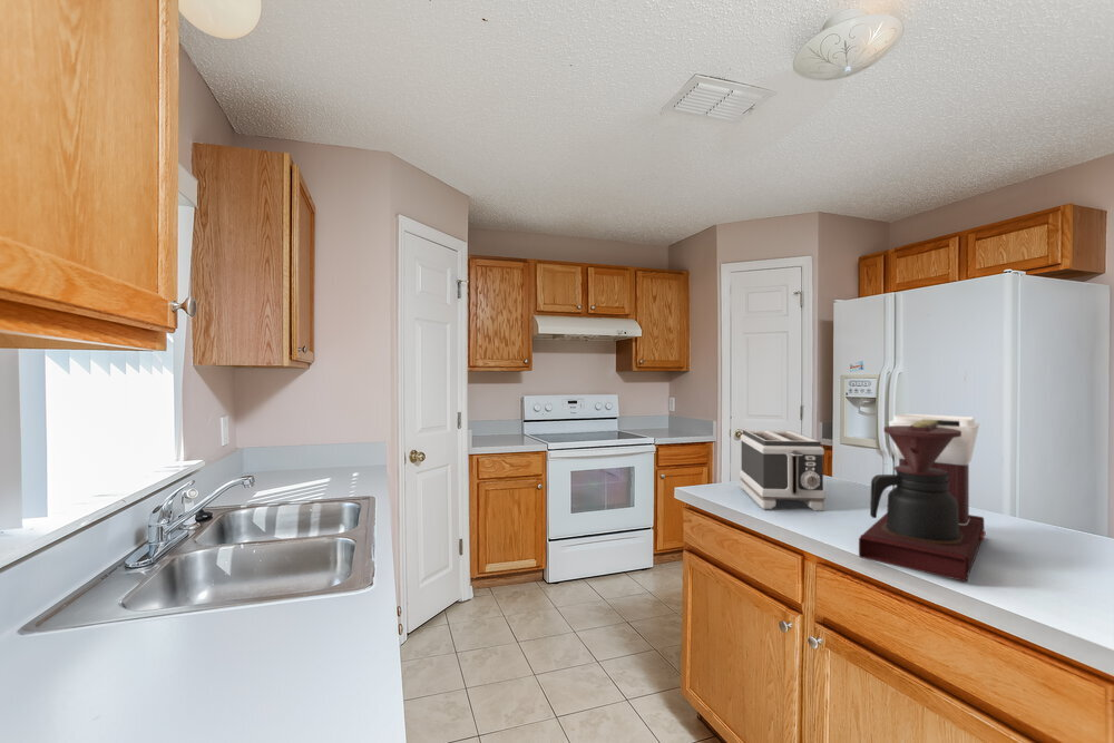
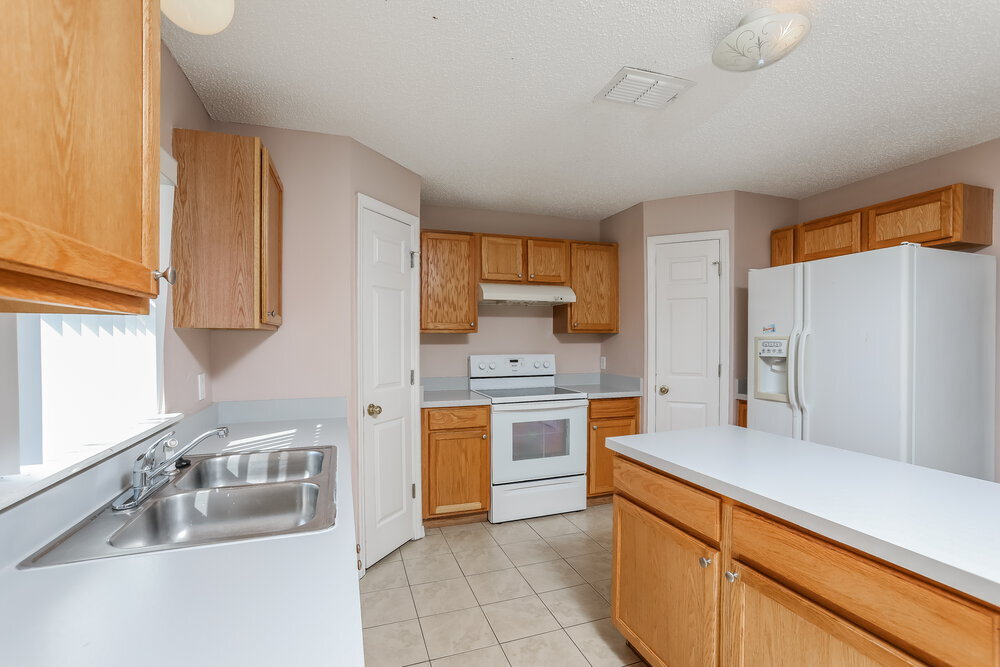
- coffee maker (925, 483)
- toaster (780, 468)
